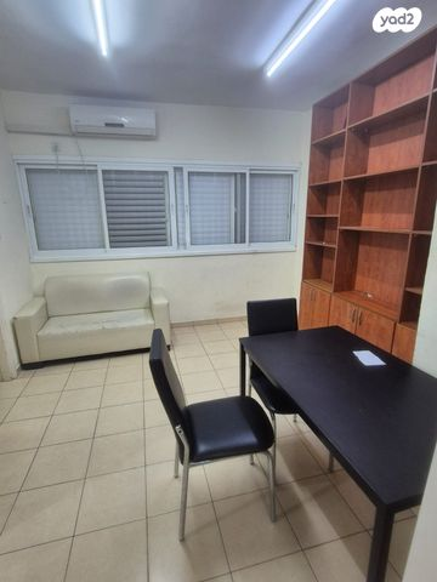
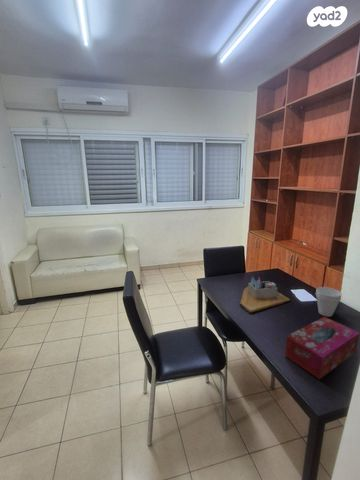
+ cup (327, 302)
+ tissue box (322, 344)
+ desk organizer (264, 289)
